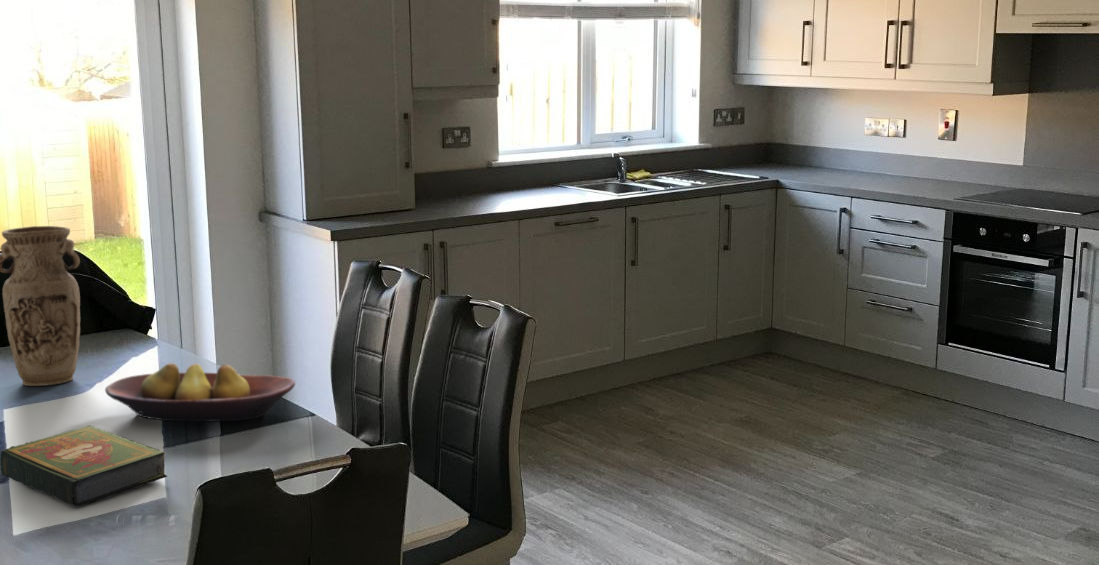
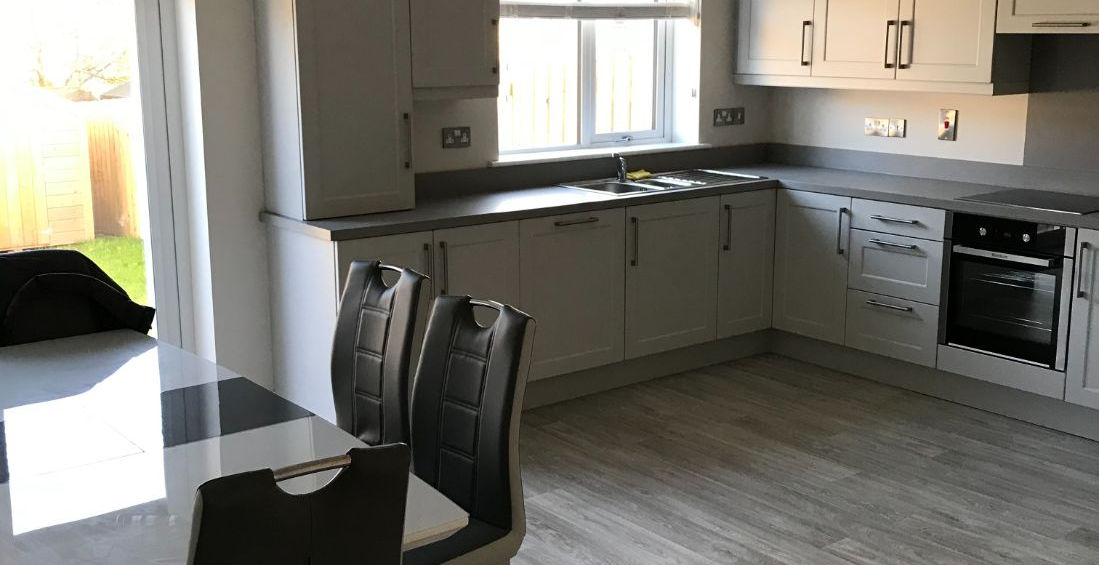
- vase (42, 305)
- fruit bowl (201, 388)
- book (83, 463)
